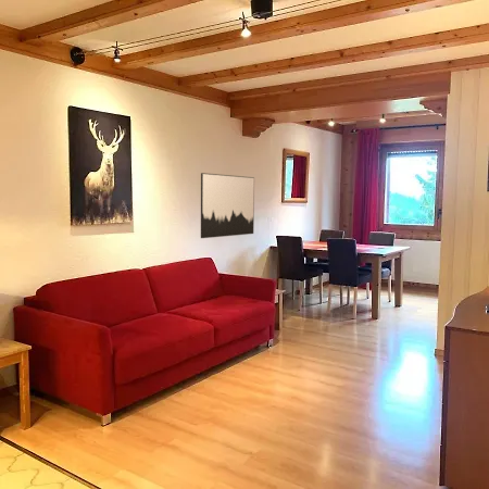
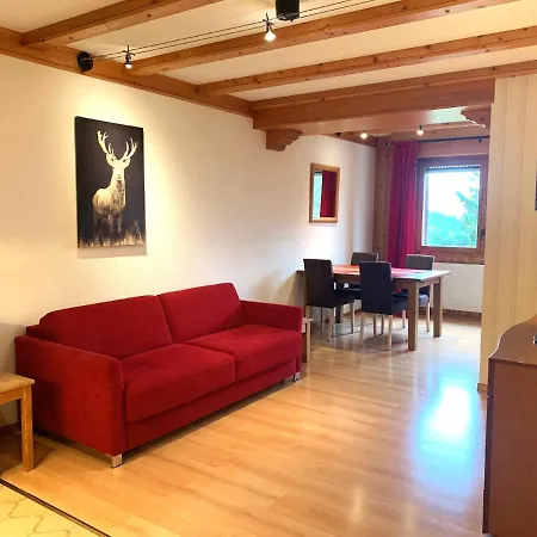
- wall art (229, 205)
